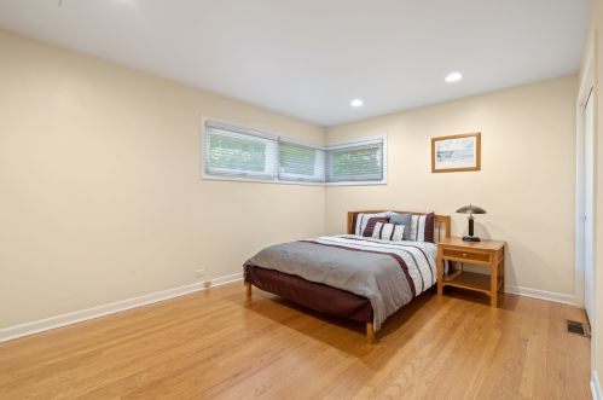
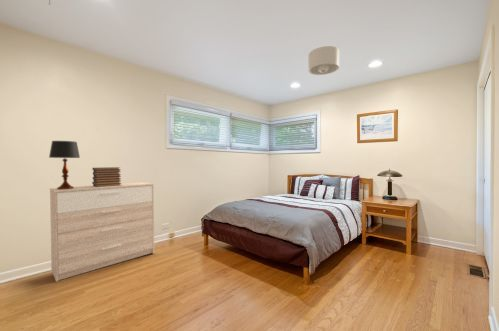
+ table lamp (65, 165)
+ ceiling light (323, 62)
+ book stack (106, 176)
+ sideboard (106, 223)
